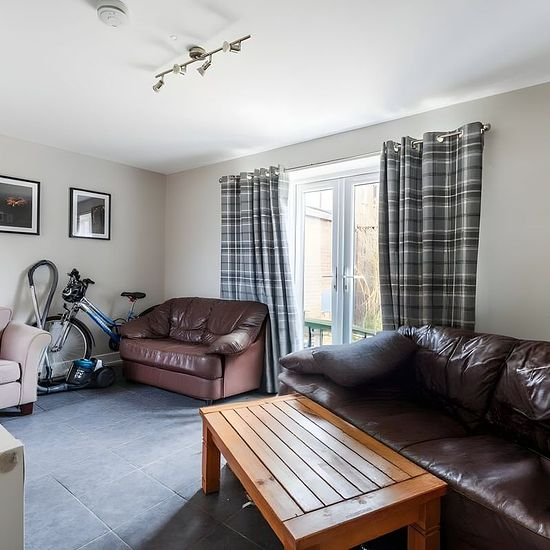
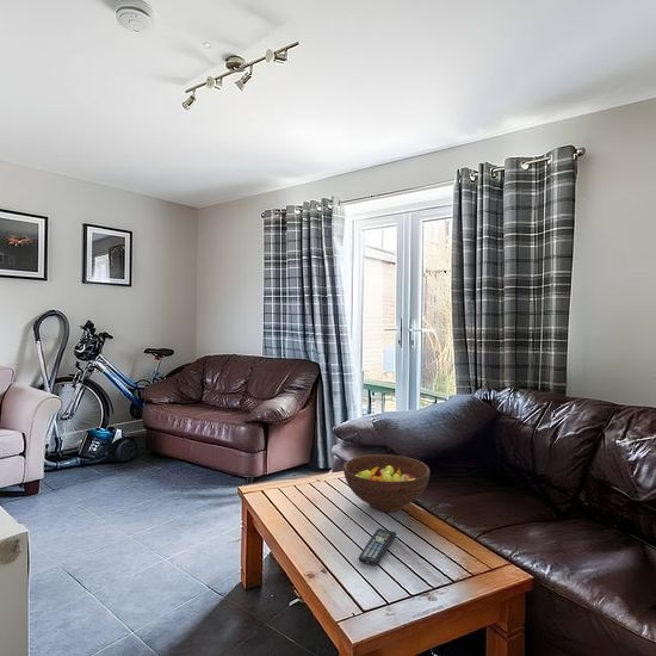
+ fruit bowl (385, 487)
+ remote control (378, 545)
